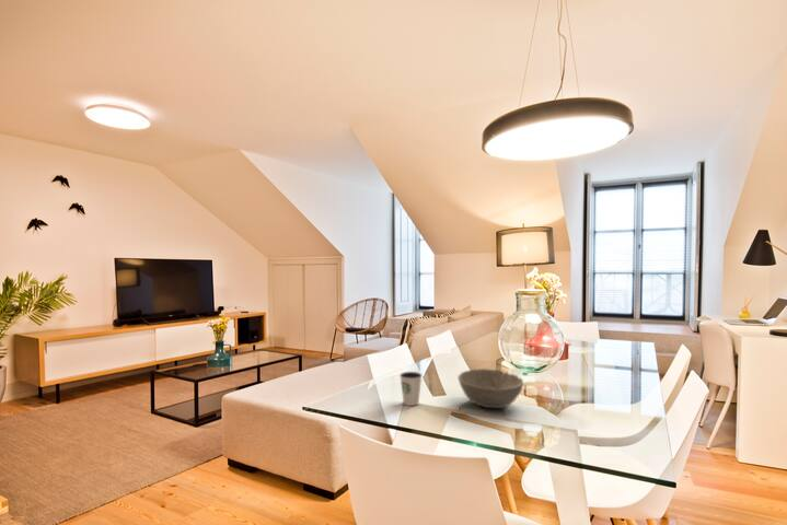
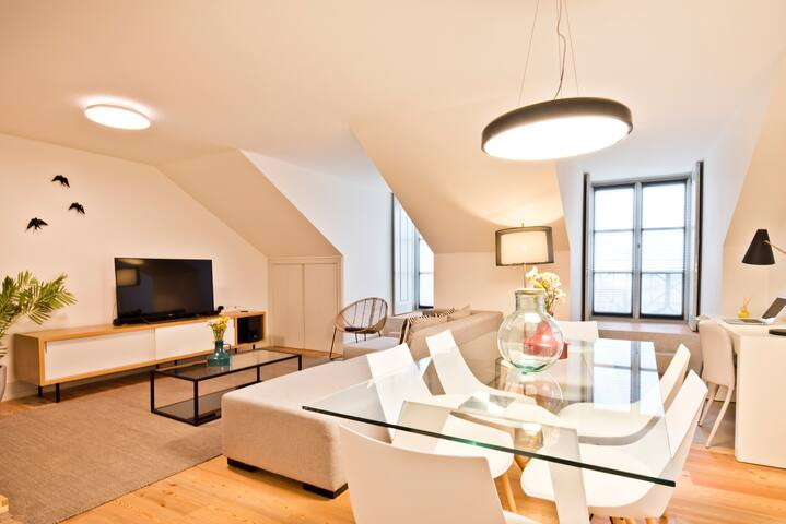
- dixie cup (410, 388)
- bowl (489, 390)
